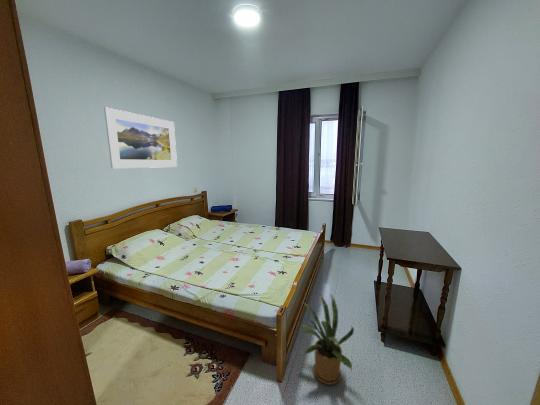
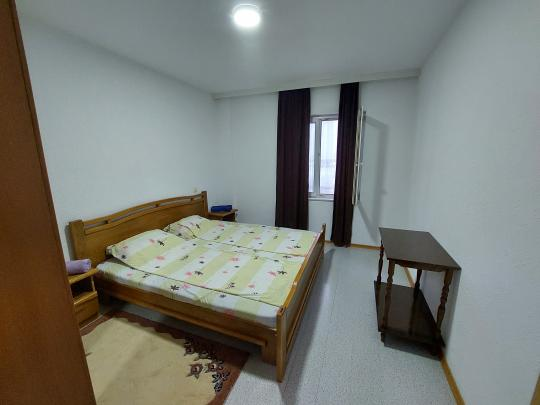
- house plant (323, 341)
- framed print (146, 142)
